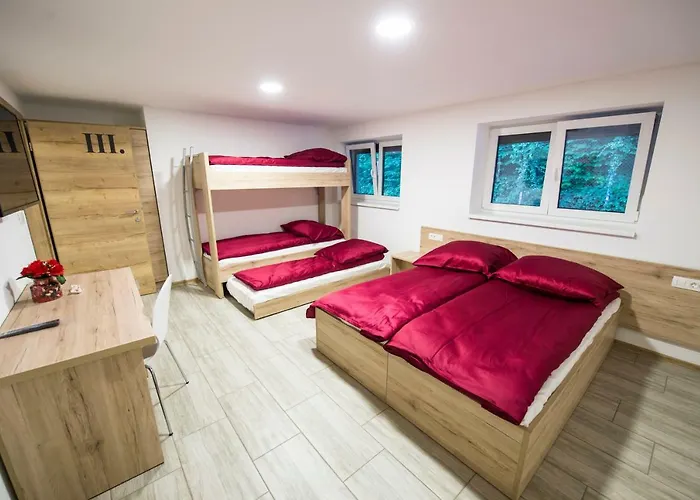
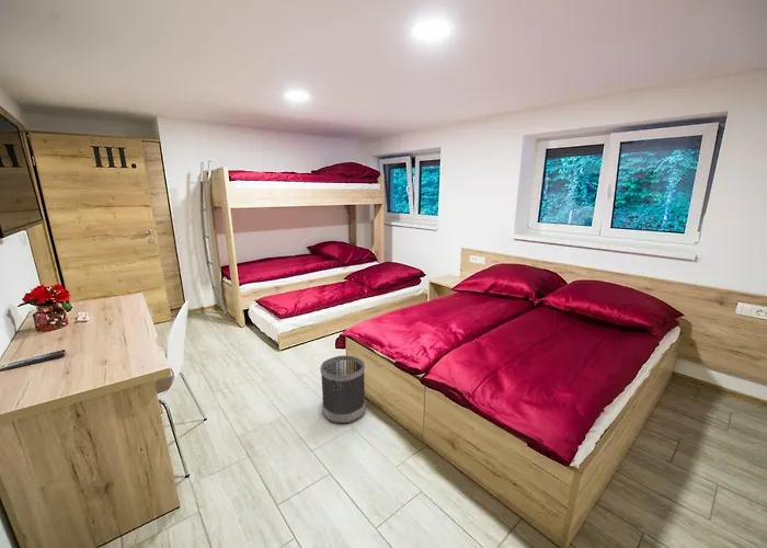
+ wastebasket (343, 387)
